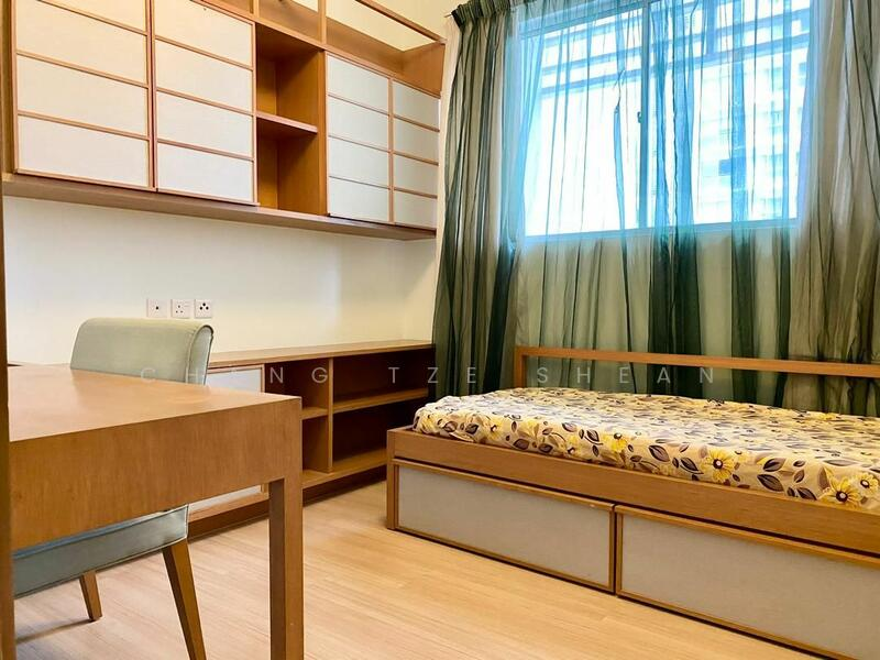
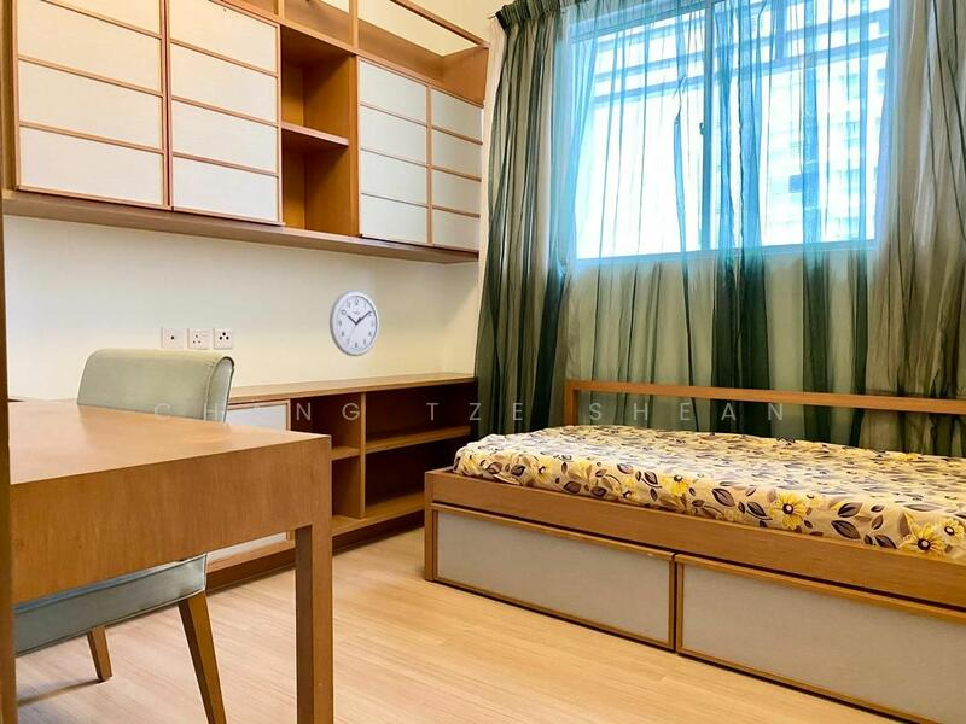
+ wall clock (356, 323)
